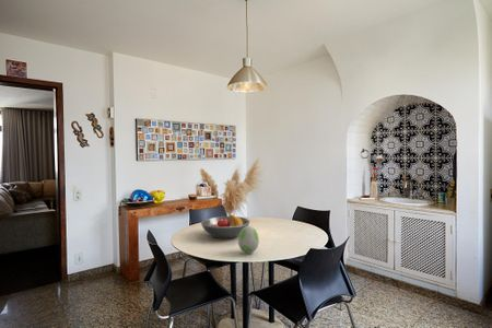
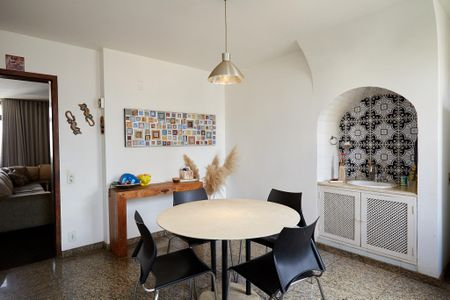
- fruit bowl (225, 226)
- decorative egg (248, 239)
